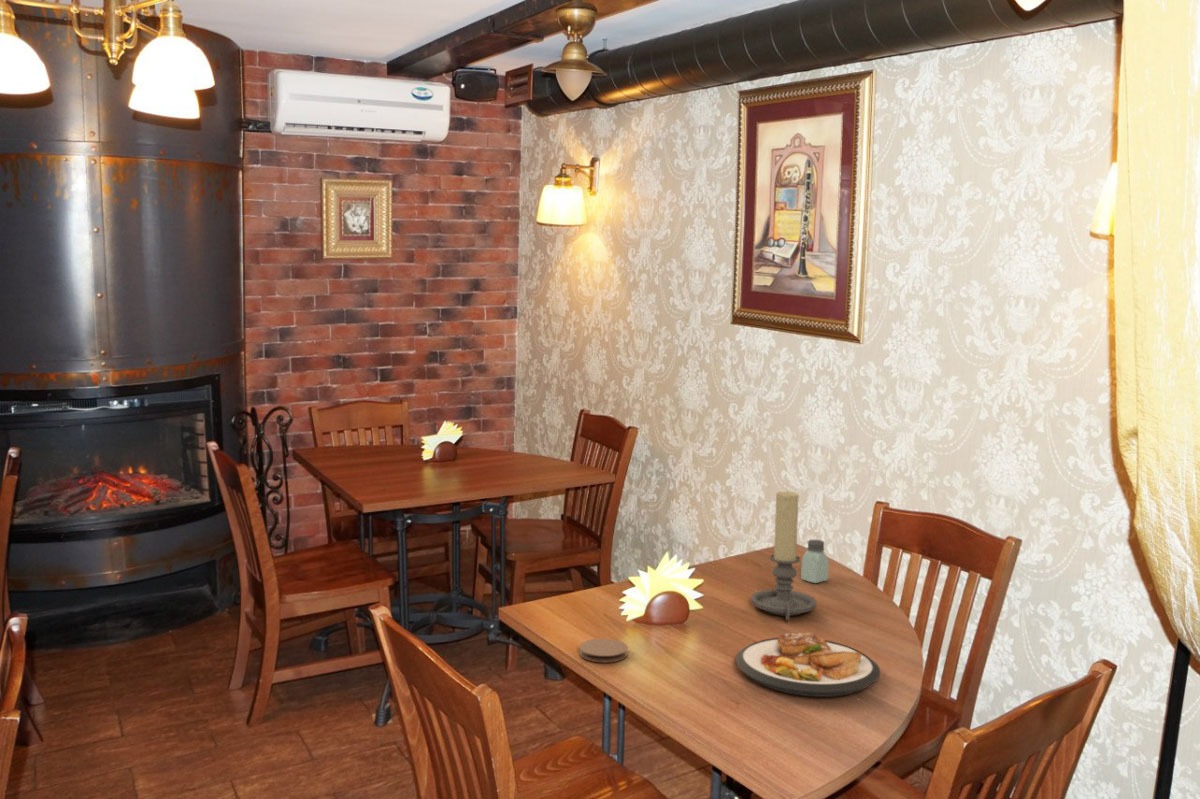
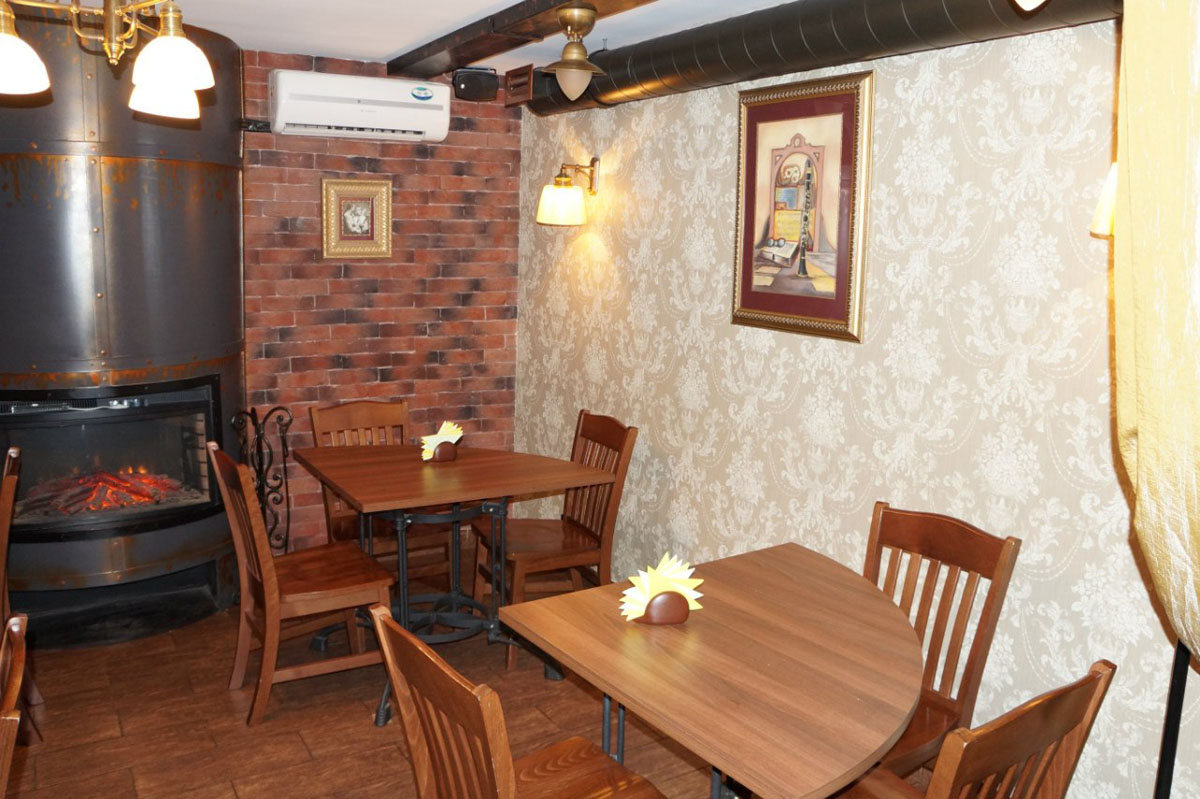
- candle holder (785, 552)
- coaster (603, 650)
- saltshaker (815, 560)
- plate (807, 660)
